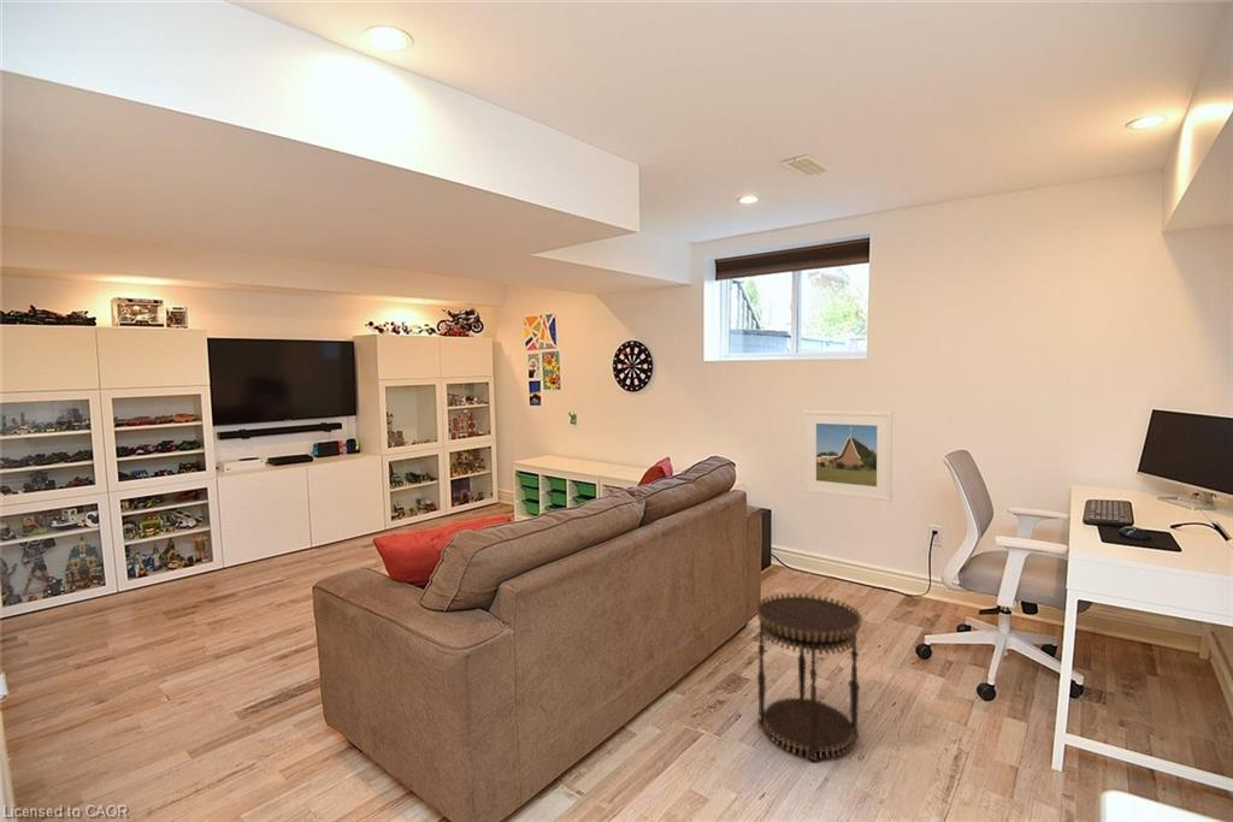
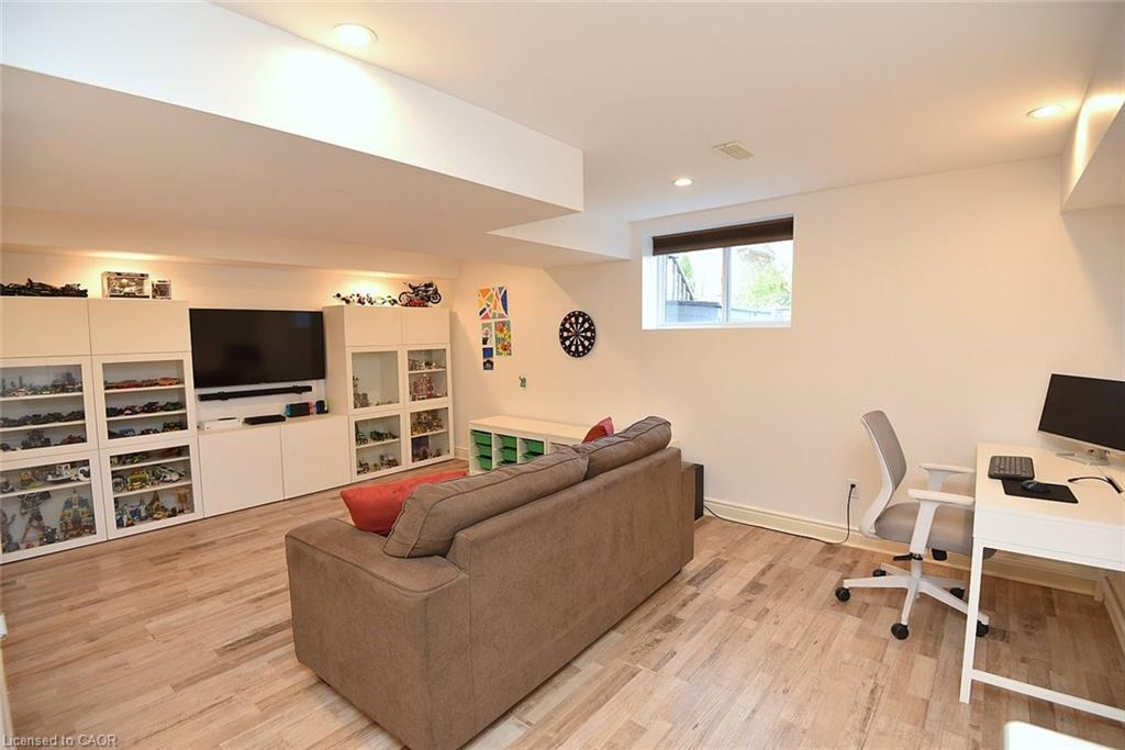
- side table (804, 670)
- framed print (845, 454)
